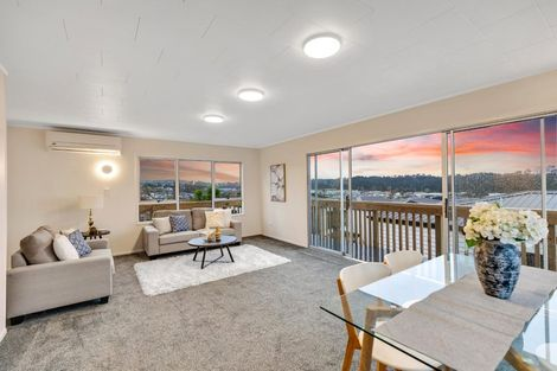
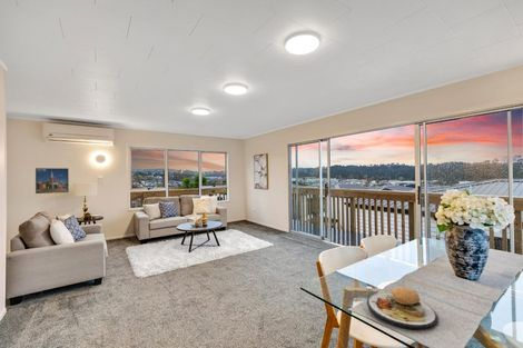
+ plate (399, 296)
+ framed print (52, 180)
